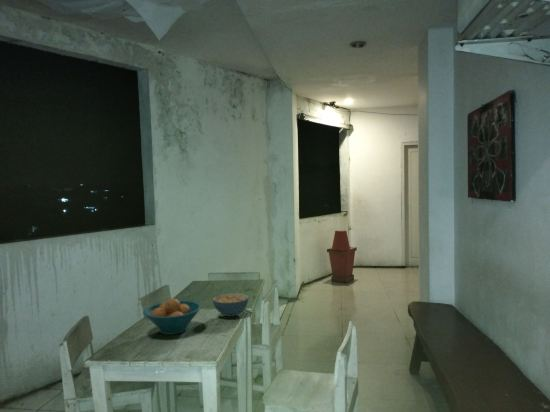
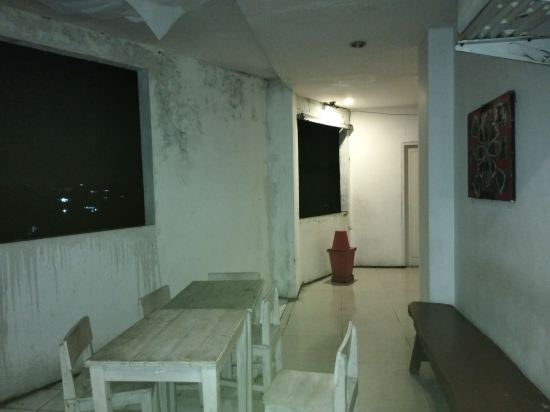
- cereal bowl (231, 306)
- fruit bowl (172, 314)
